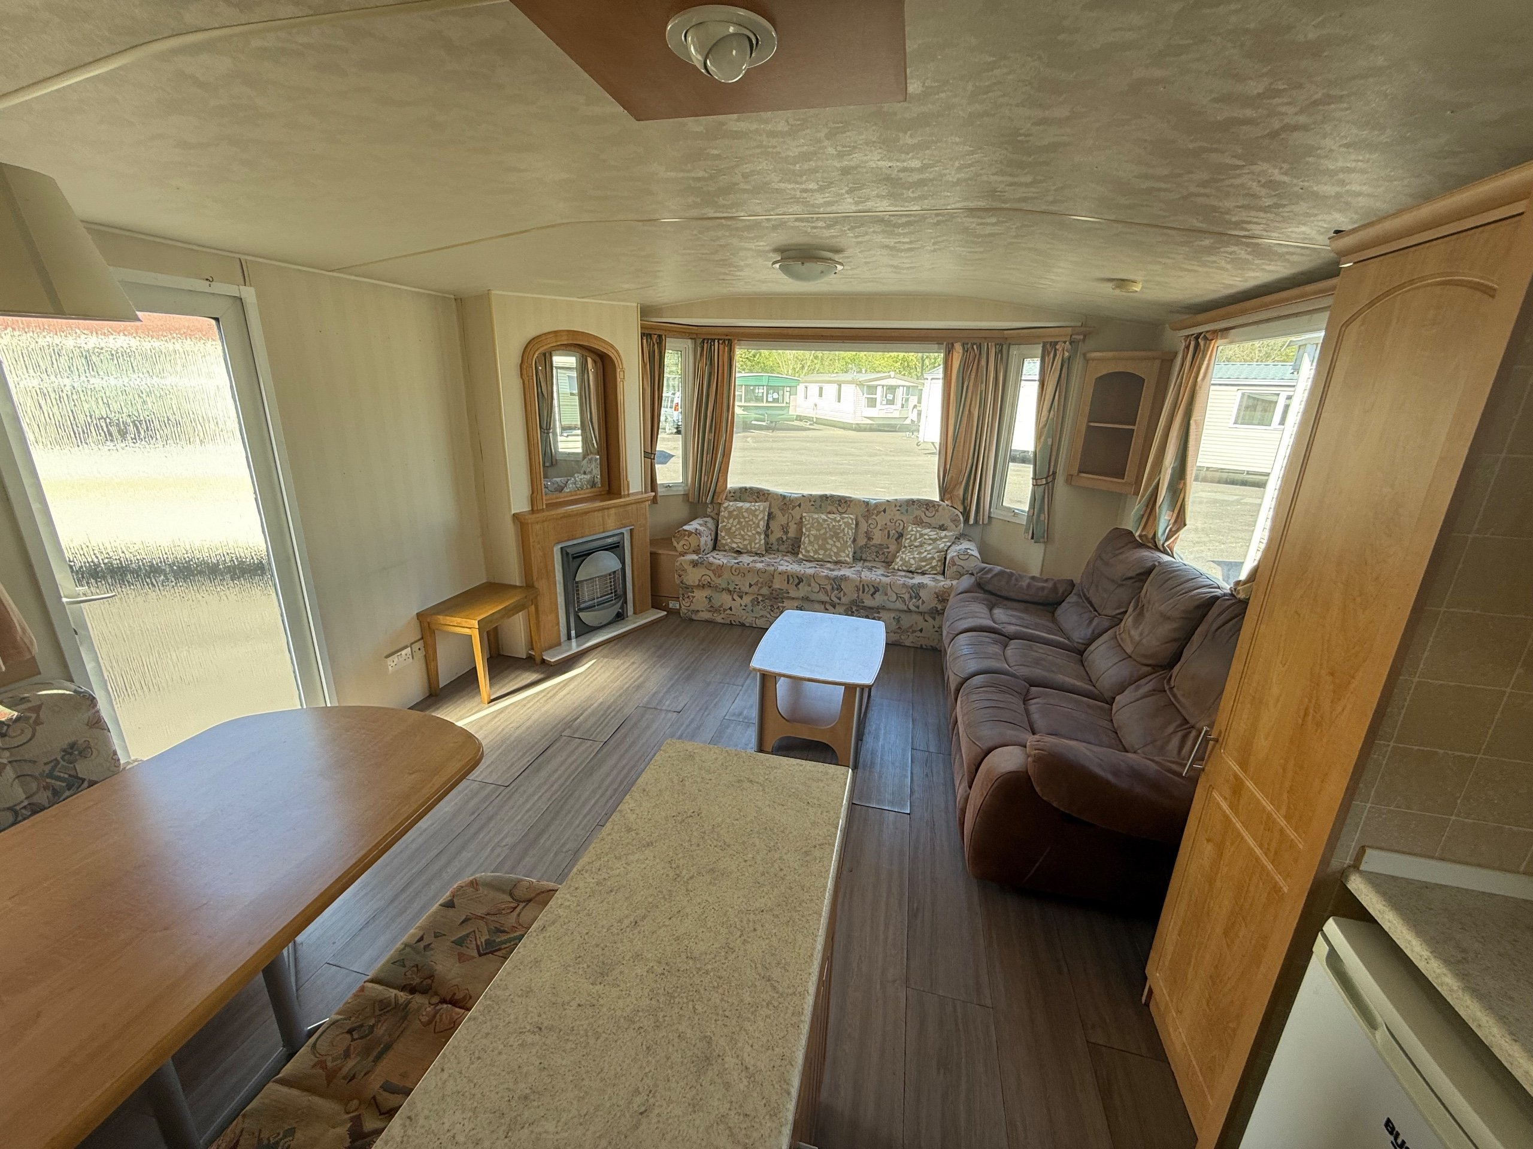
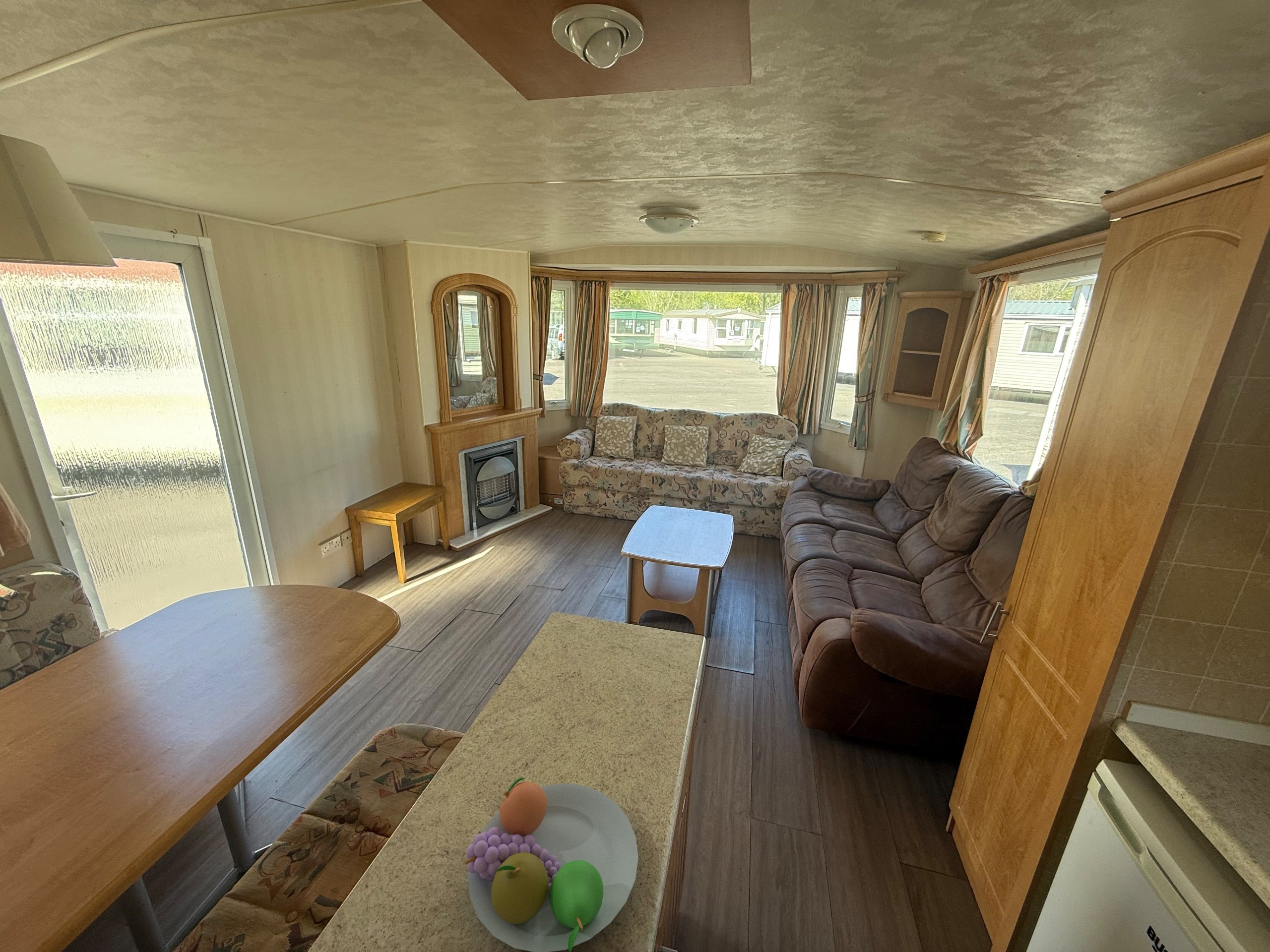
+ fruit bowl (554, 849)
